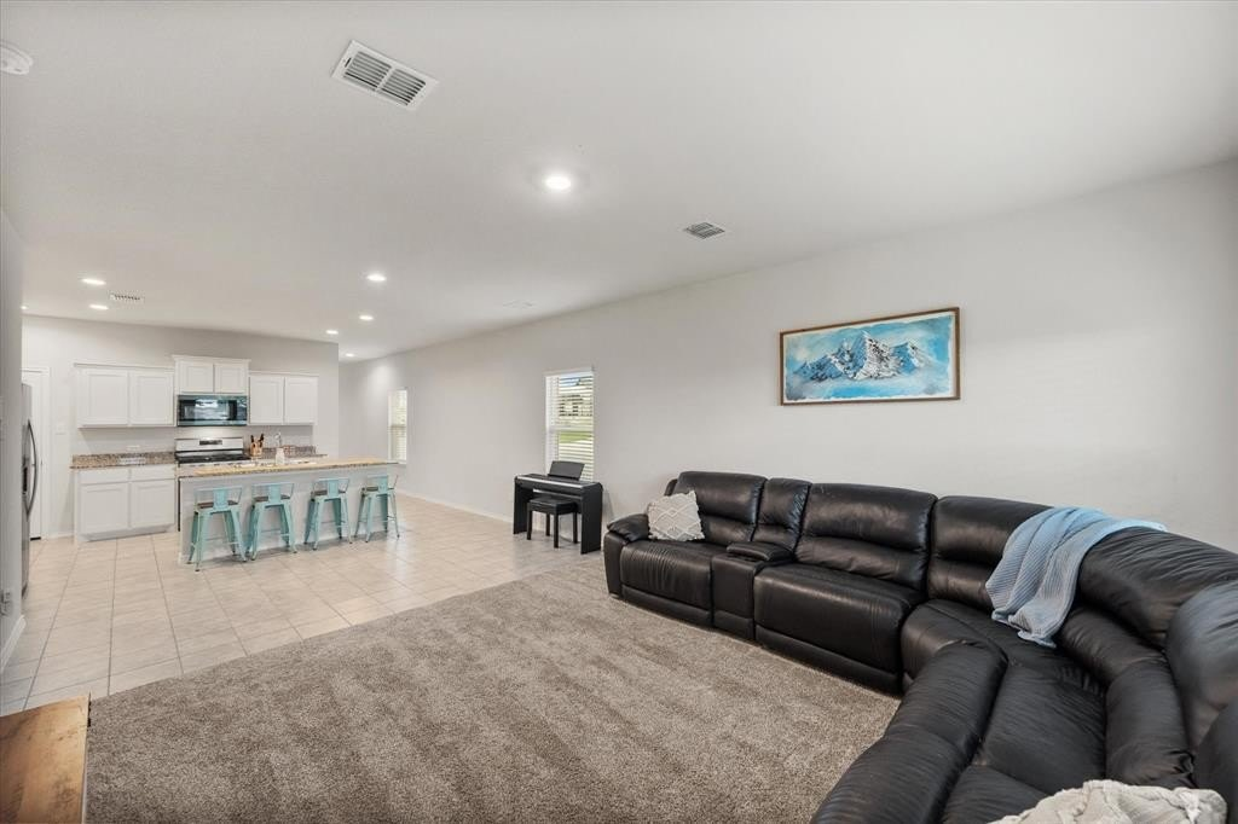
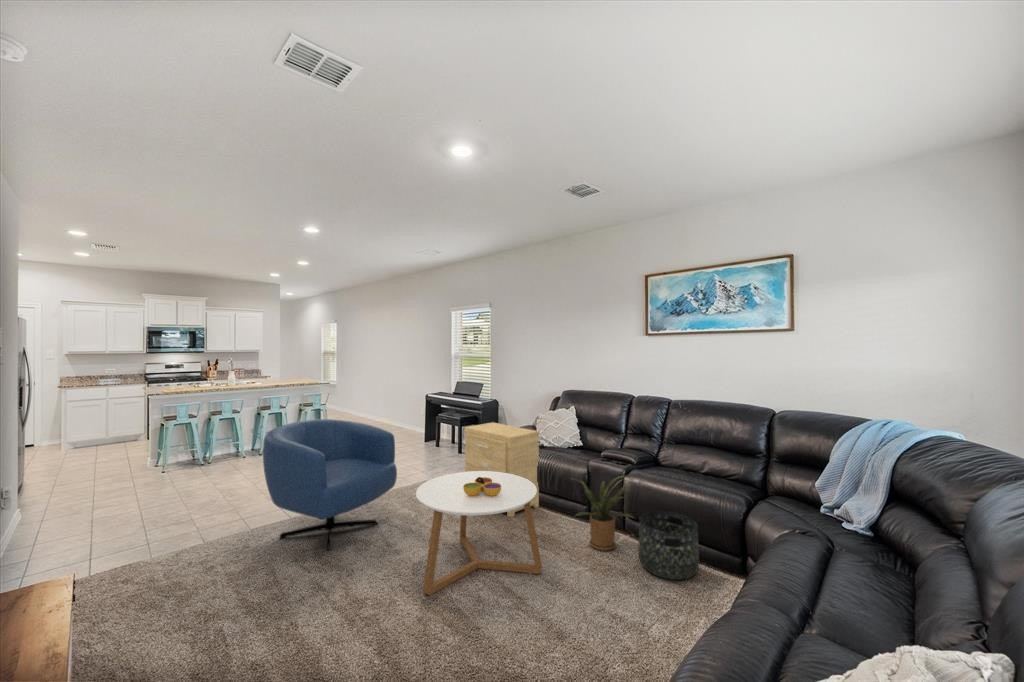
+ side table (498, 466)
+ coffee table (474, 515)
+ basket (668, 545)
+ decorative bowl (482, 483)
+ house plant (603, 507)
+ armchair (329, 477)
